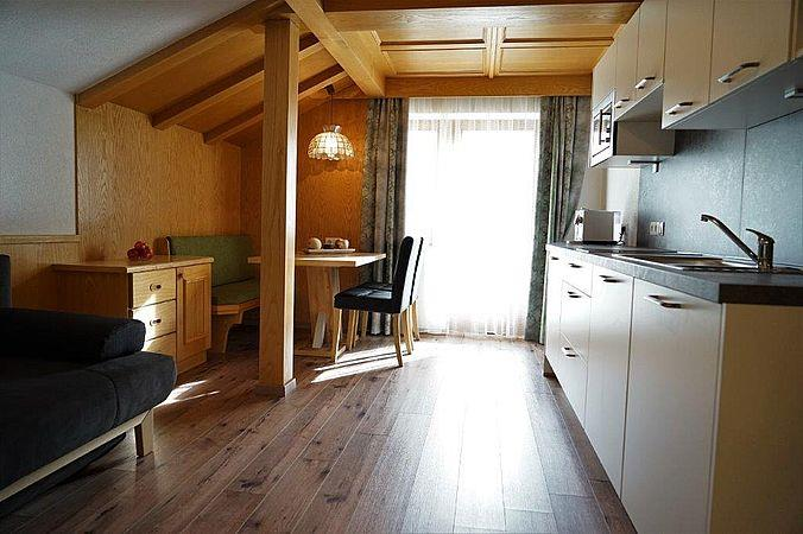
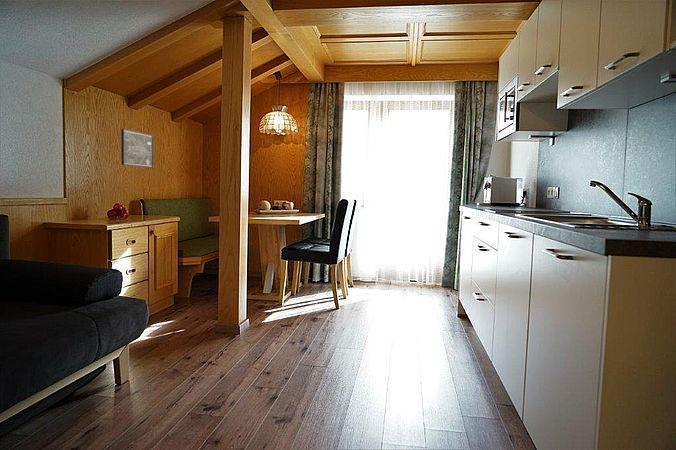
+ wall art (138, 149)
